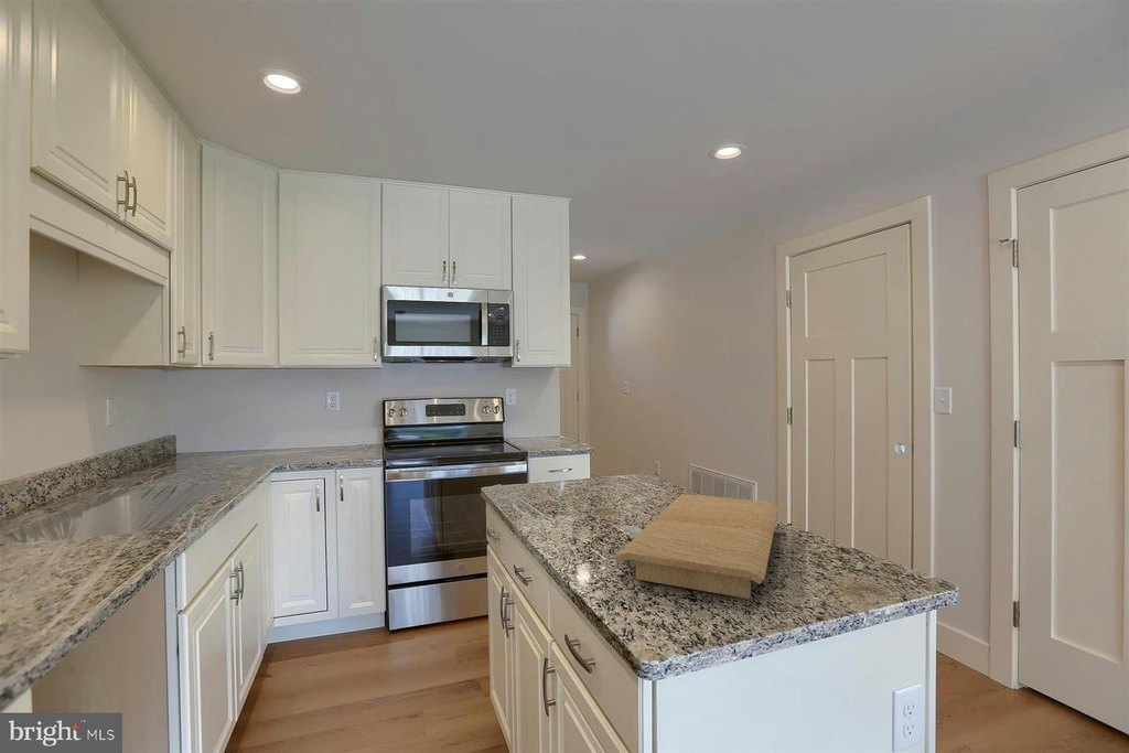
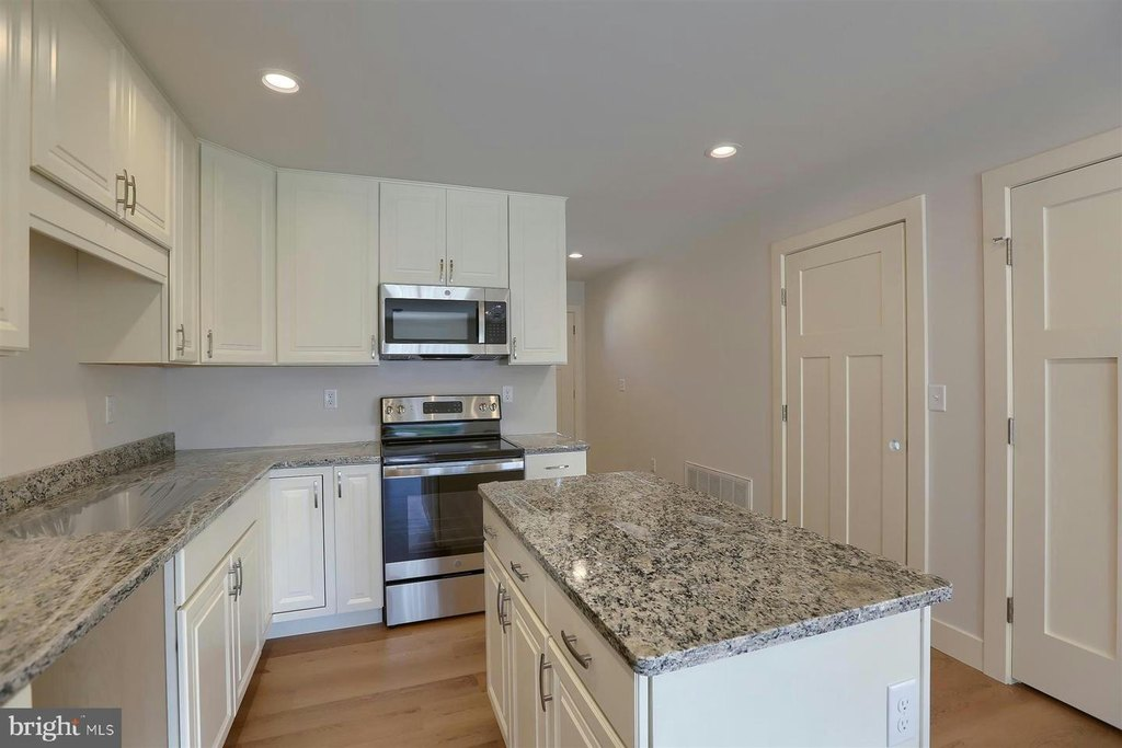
- cutting board (709, 536)
